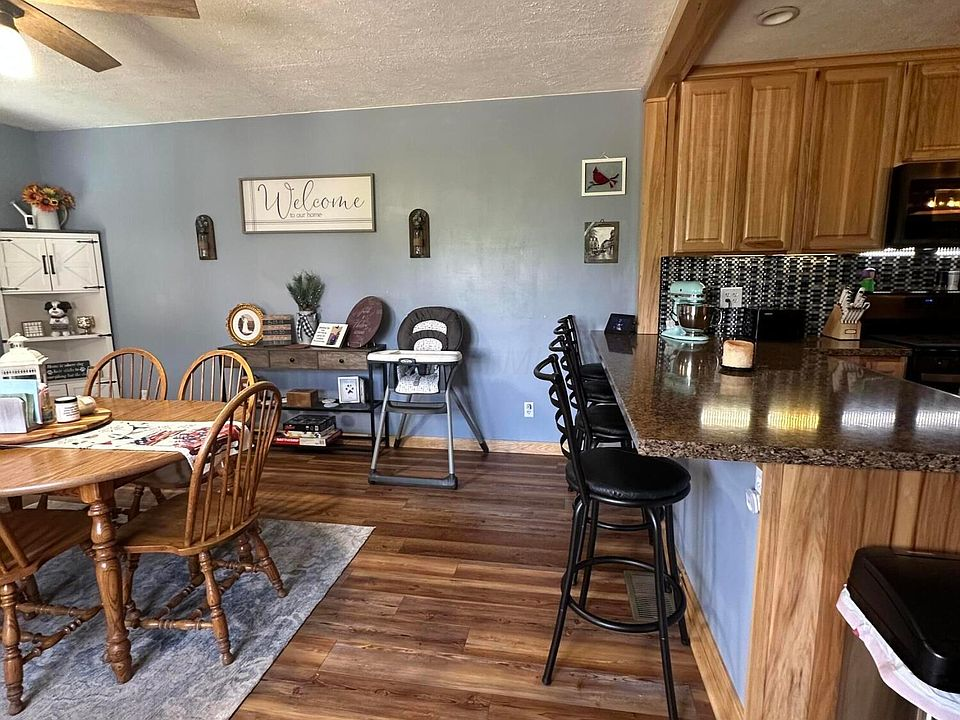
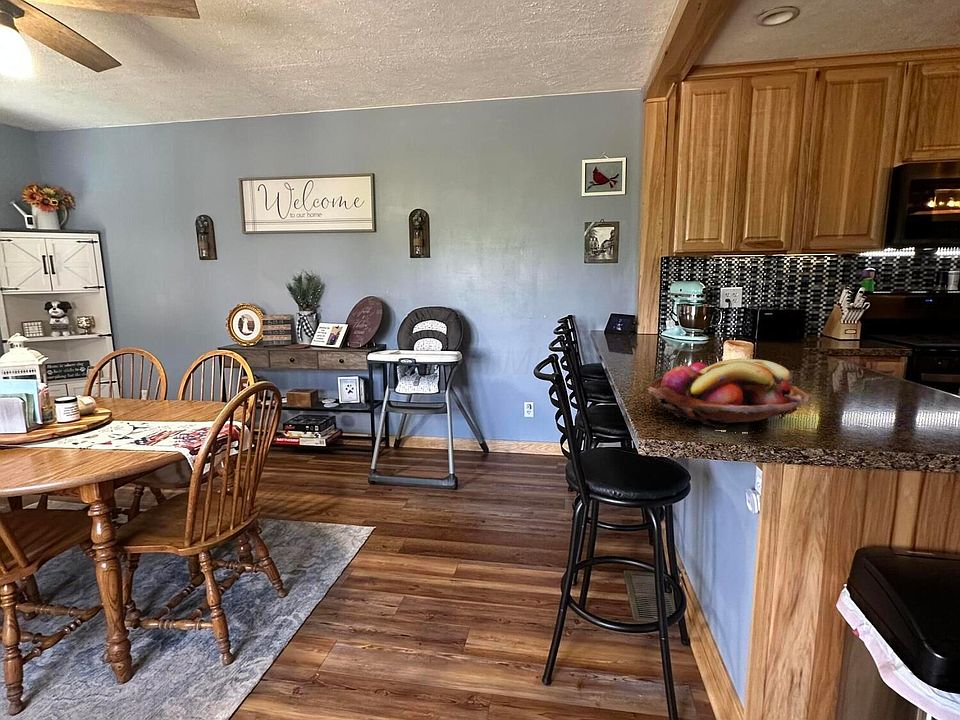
+ fruit basket (723, 388)
